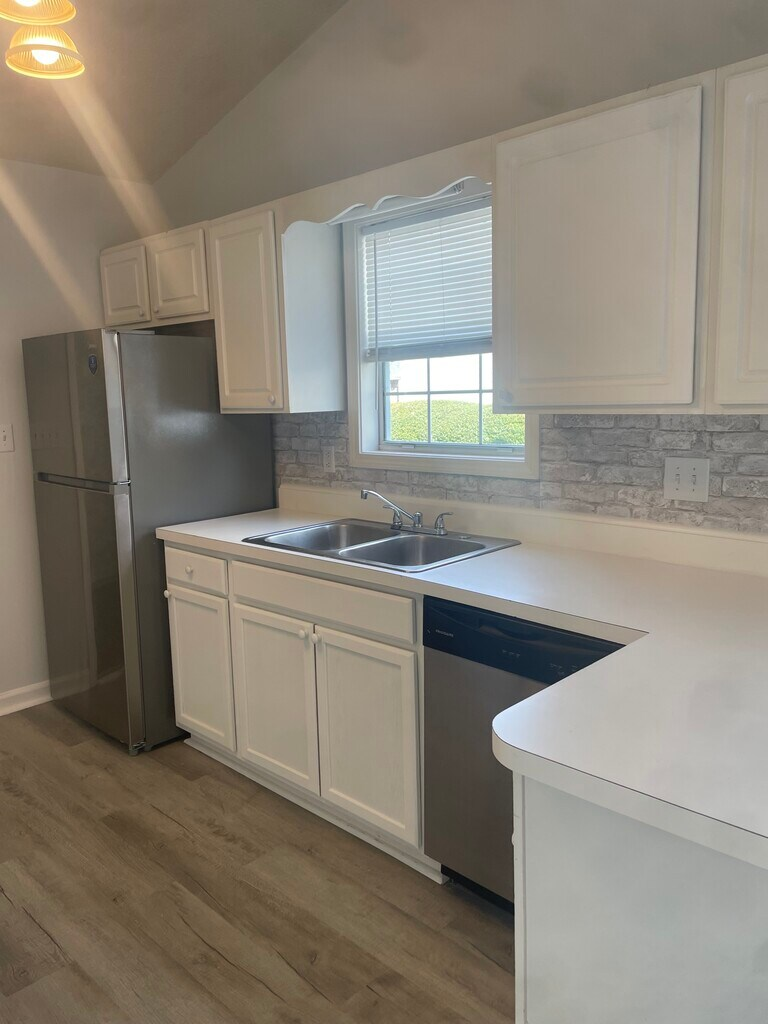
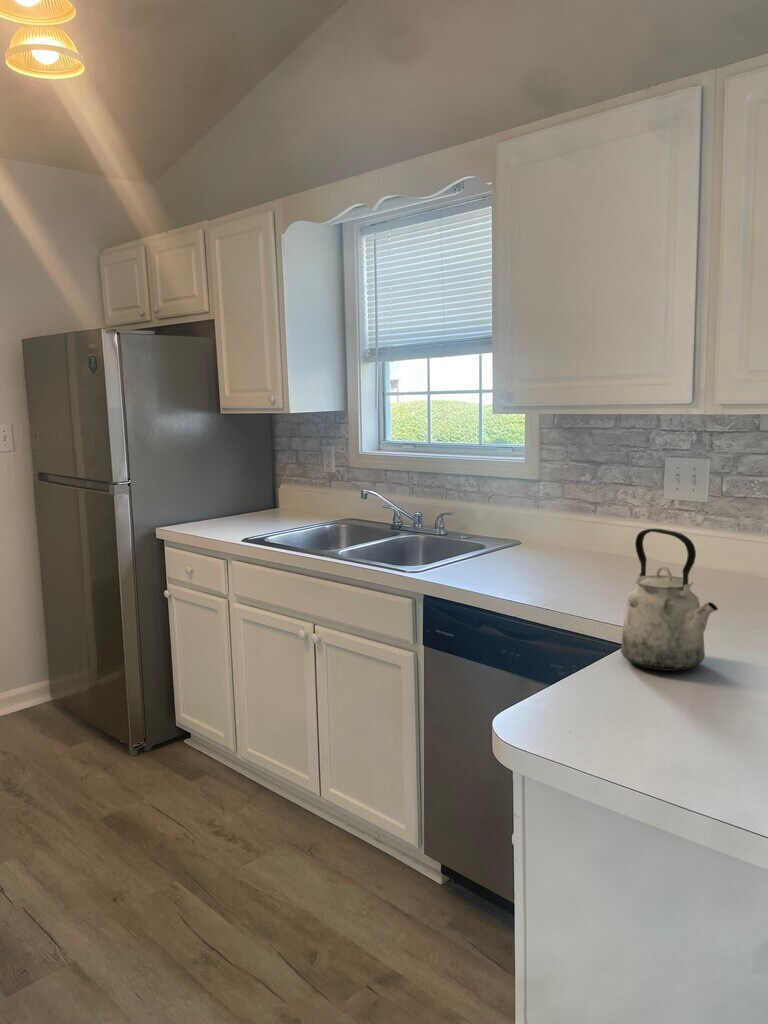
+ kettle (674, 600)
